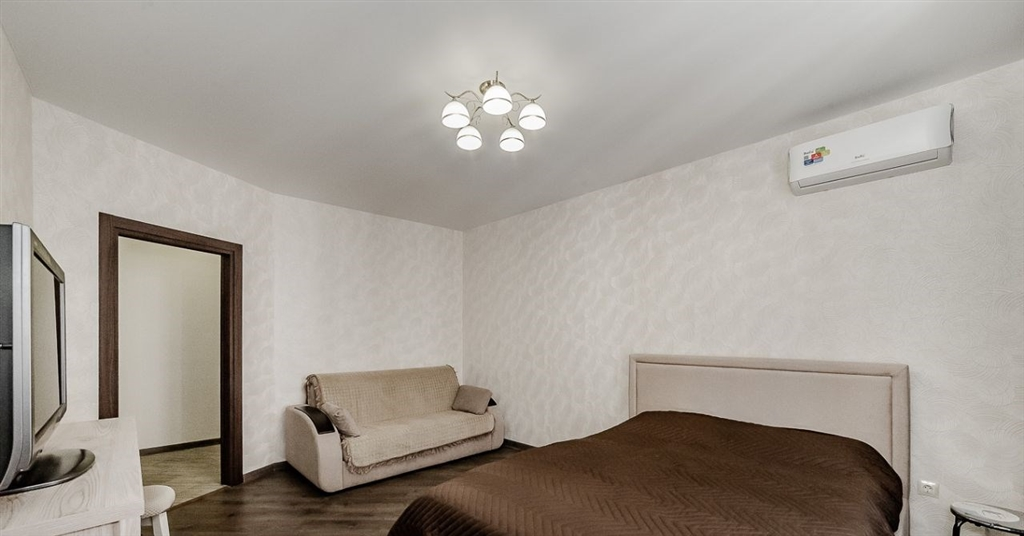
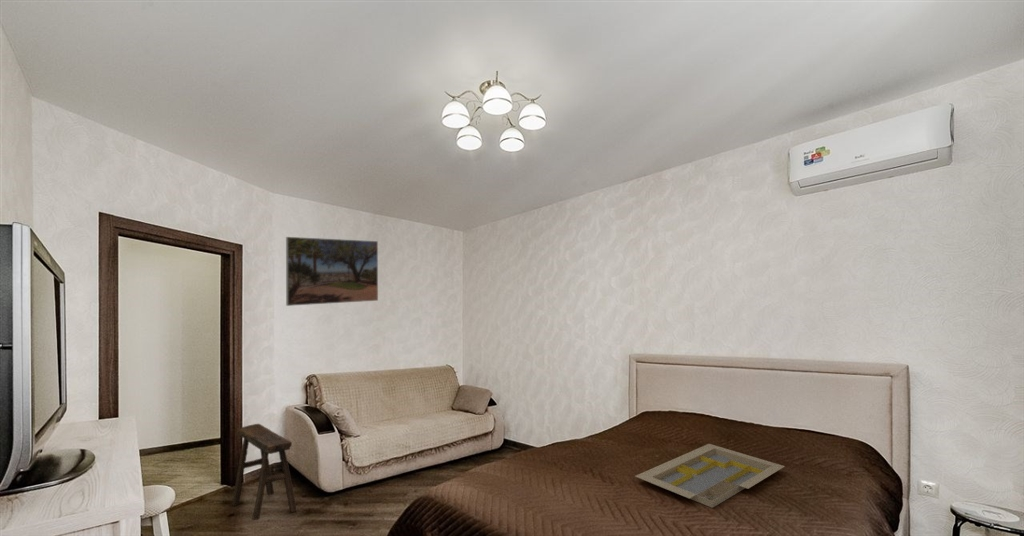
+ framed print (335, 271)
+ serving tray (711, 474)
+ stool (264, 470)
